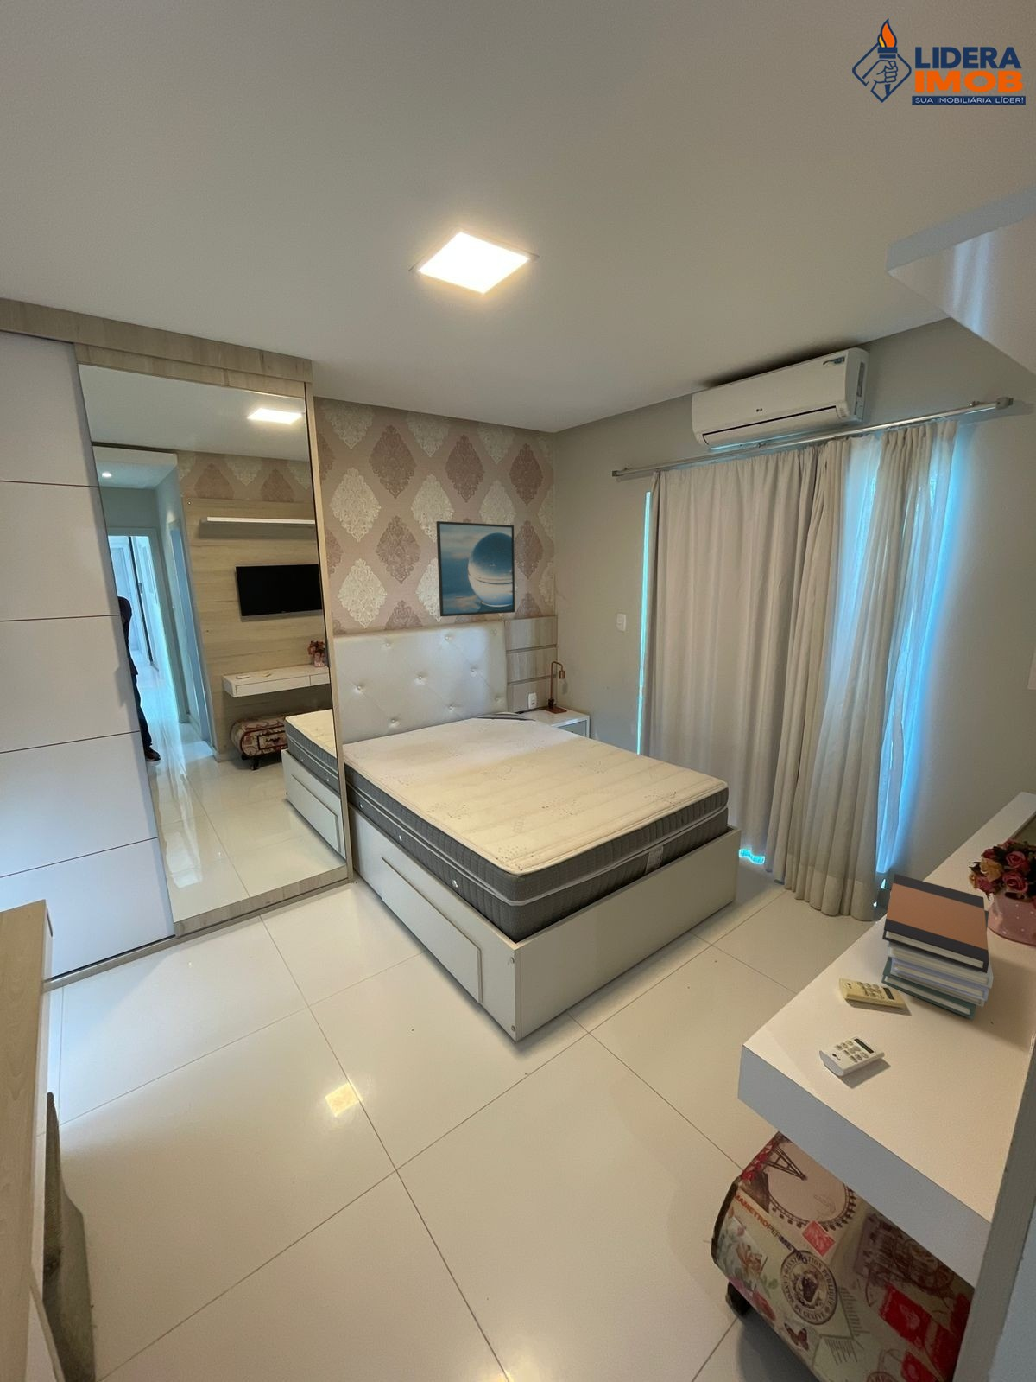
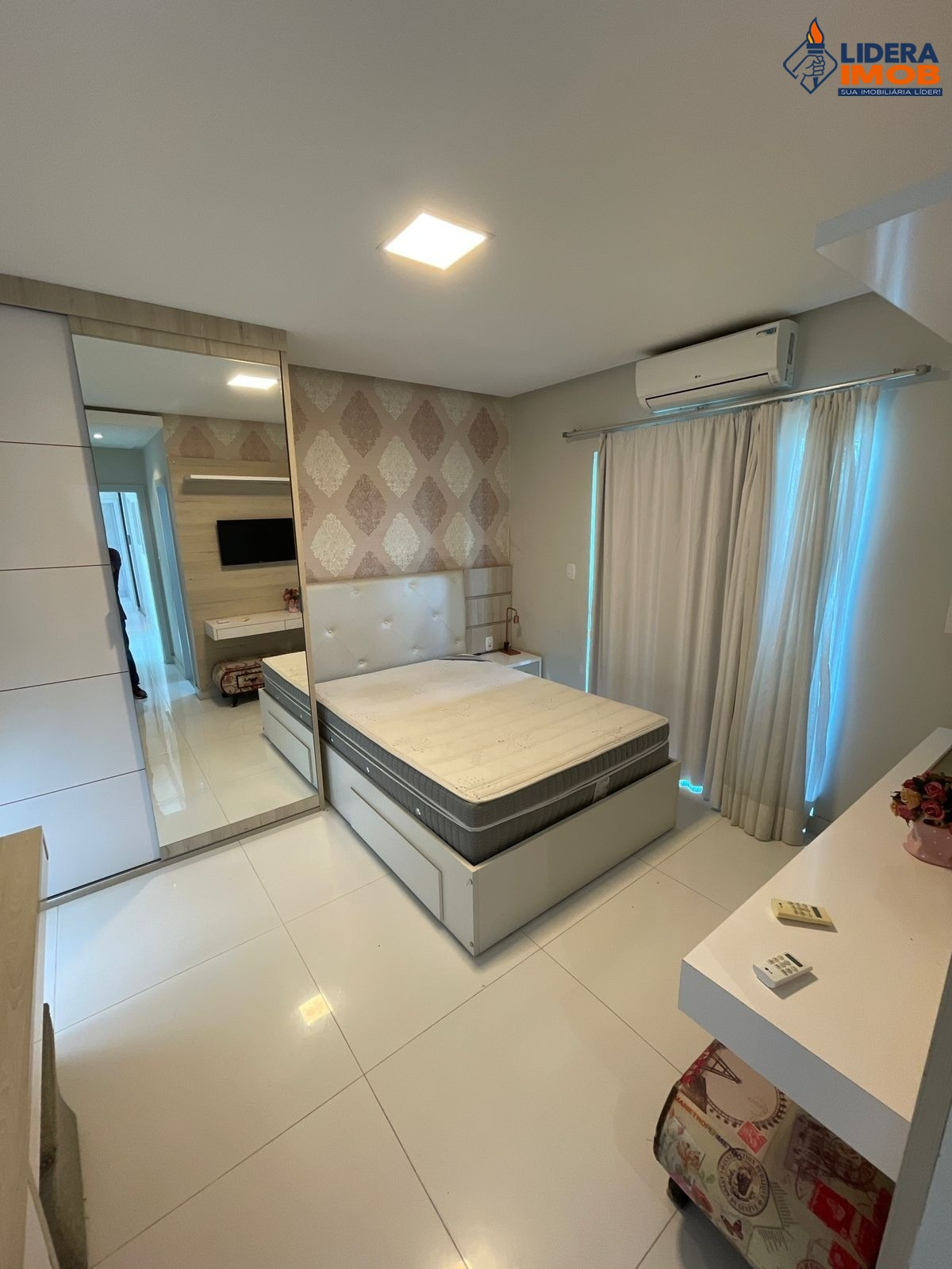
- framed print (478, 570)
- book stack (934, 940)
